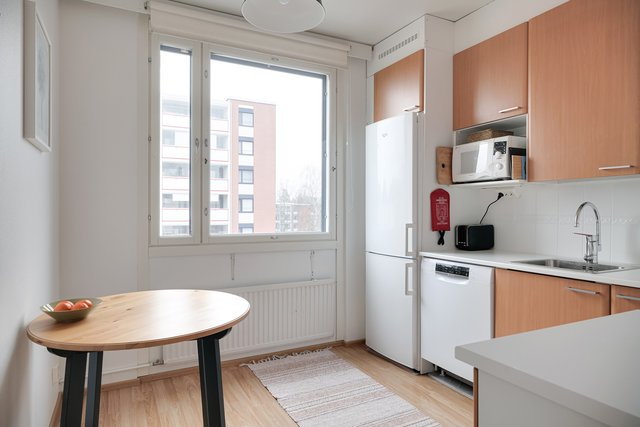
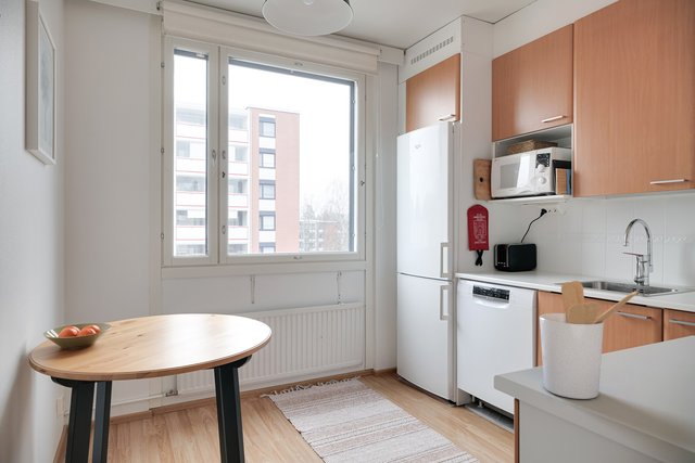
+ utensil holder (587, 338)
